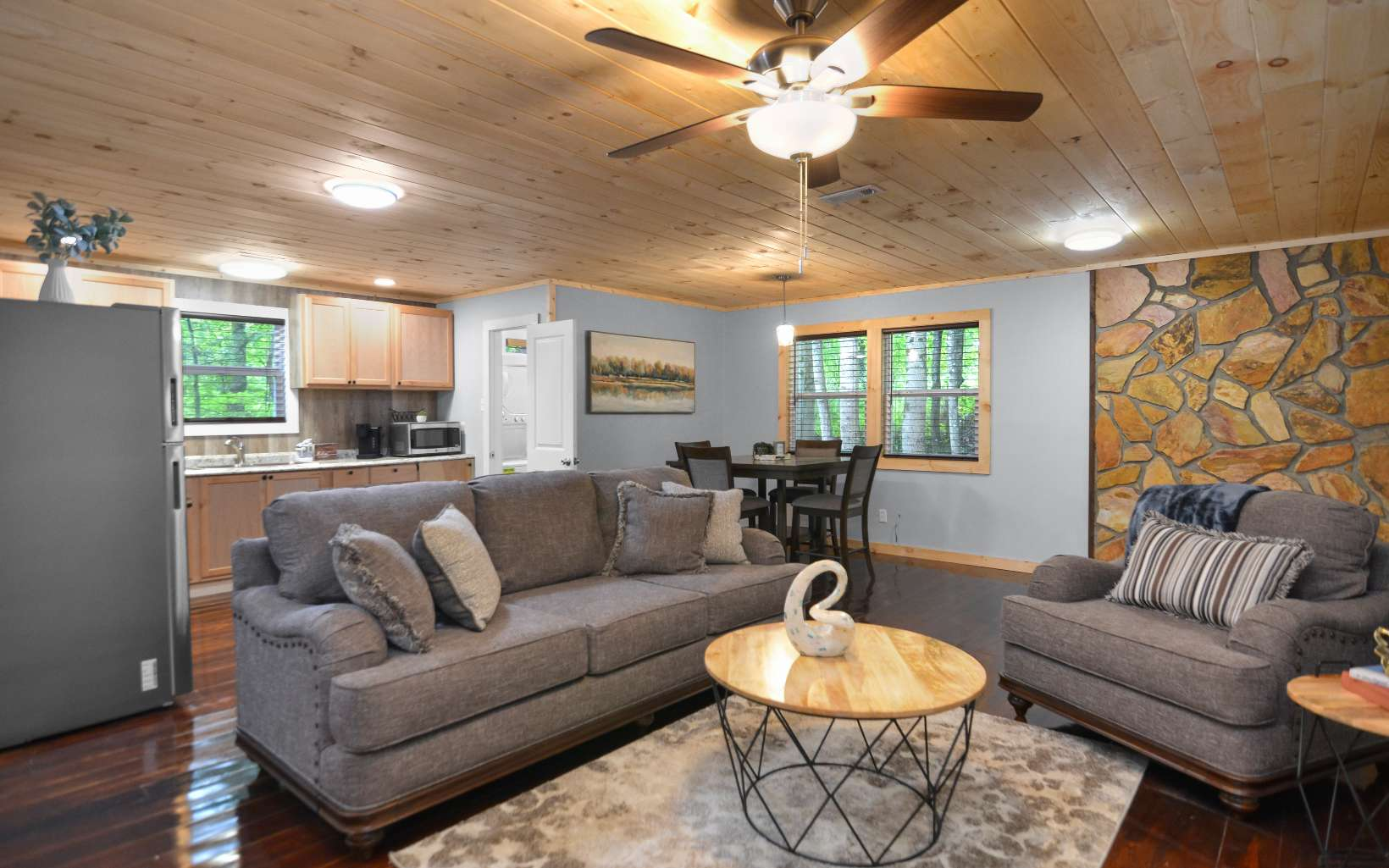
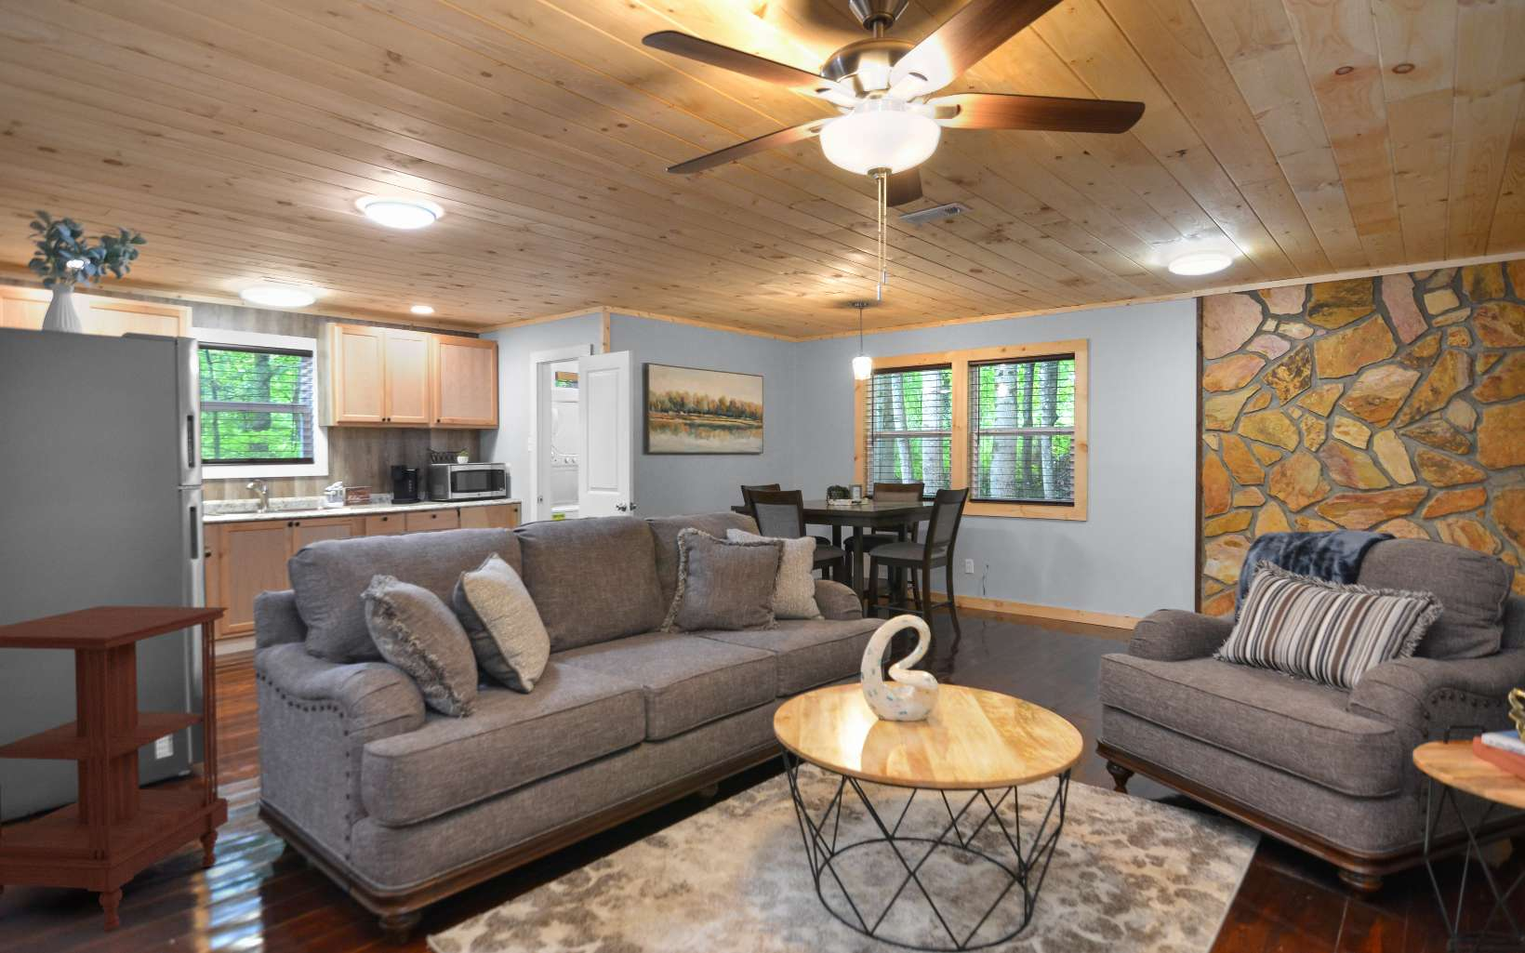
+ side table (106, 755)
